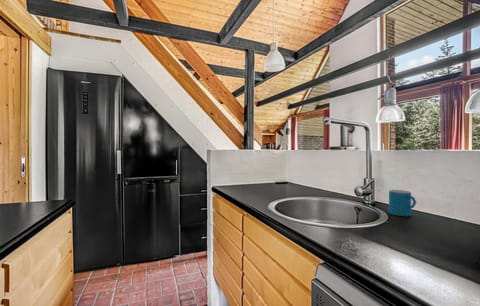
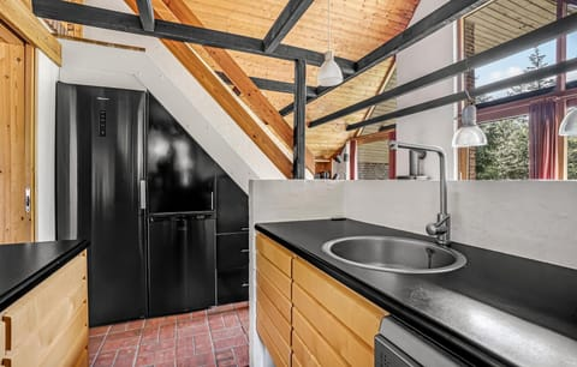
- mug (403, 203)
